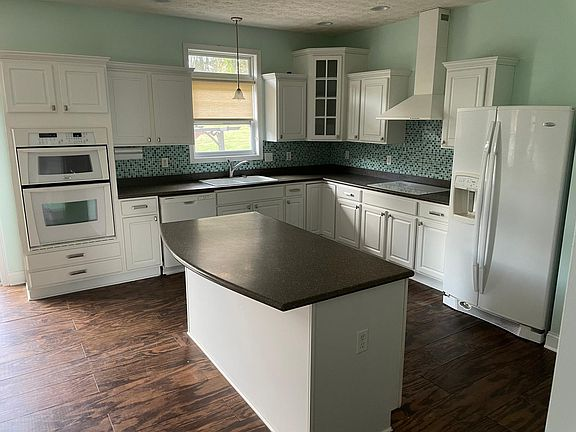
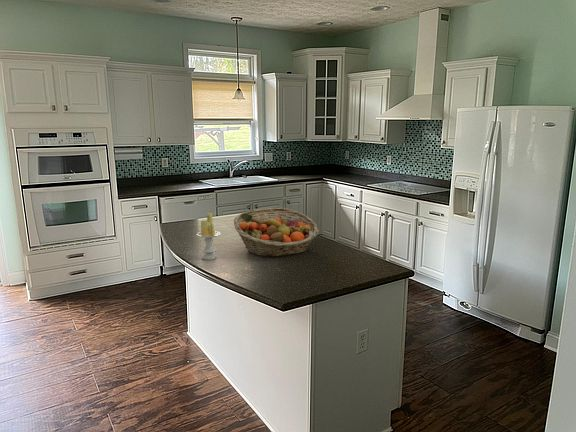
+ candle (208, 235)
+ fruit basket (276, 231)
